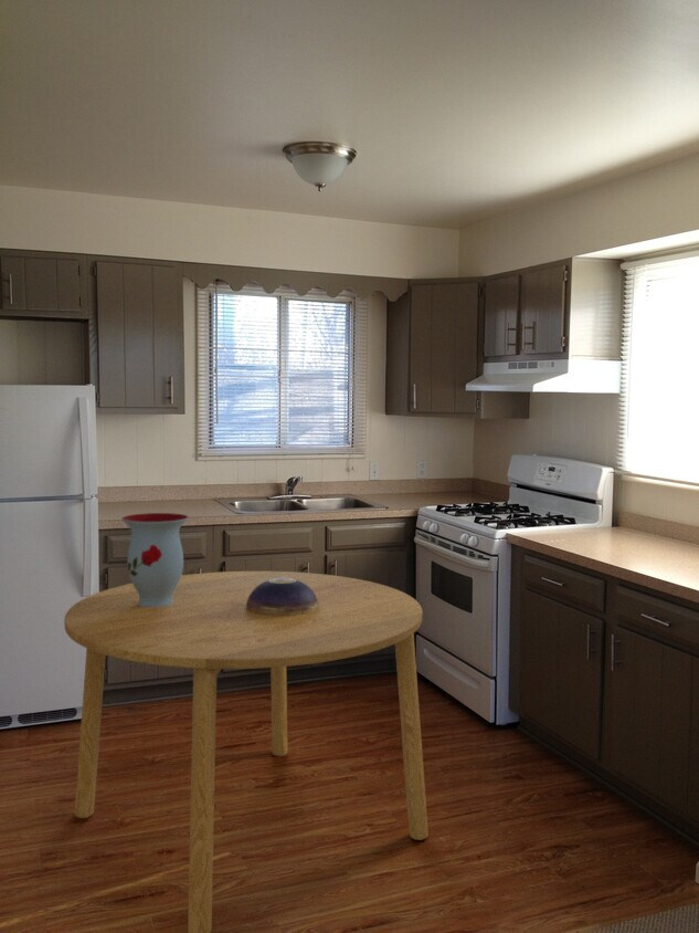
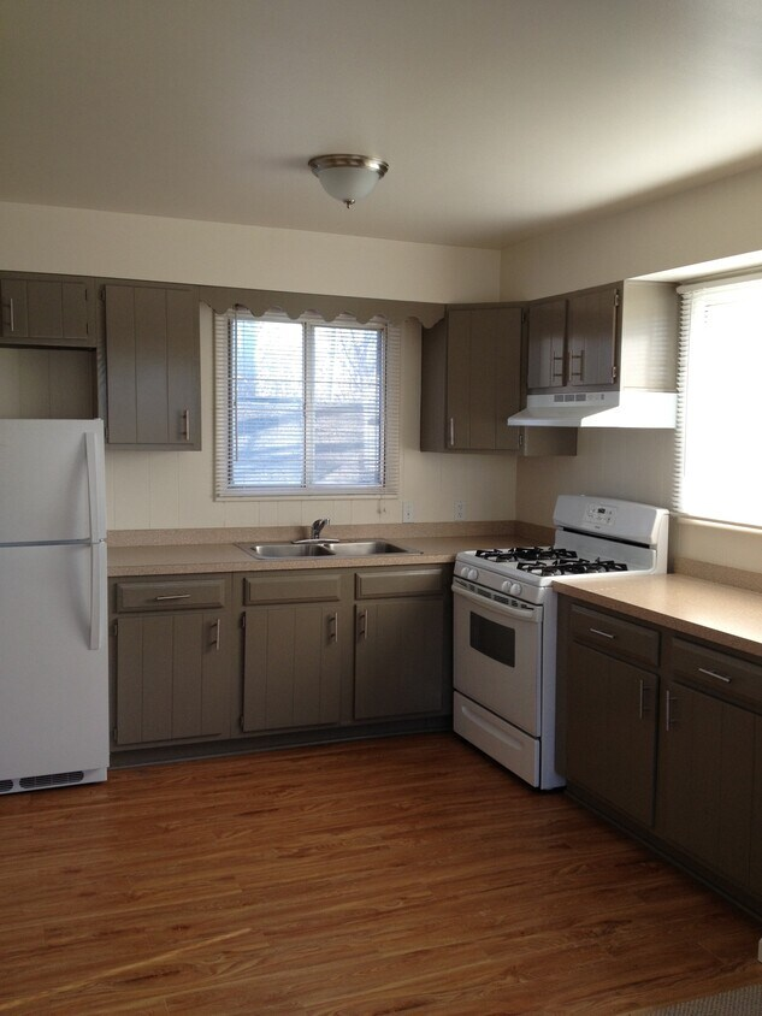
- decorative bowl (282, 591)
- vase (155, 559)
- dining table (272, 716)
